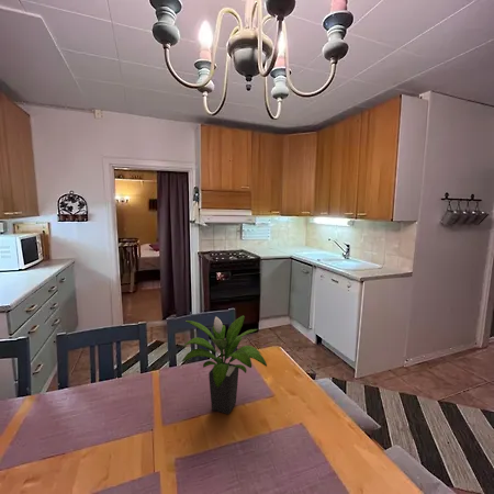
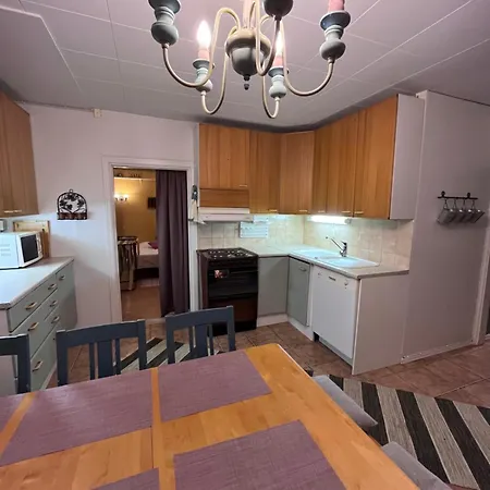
- potted plant (224, 362)
